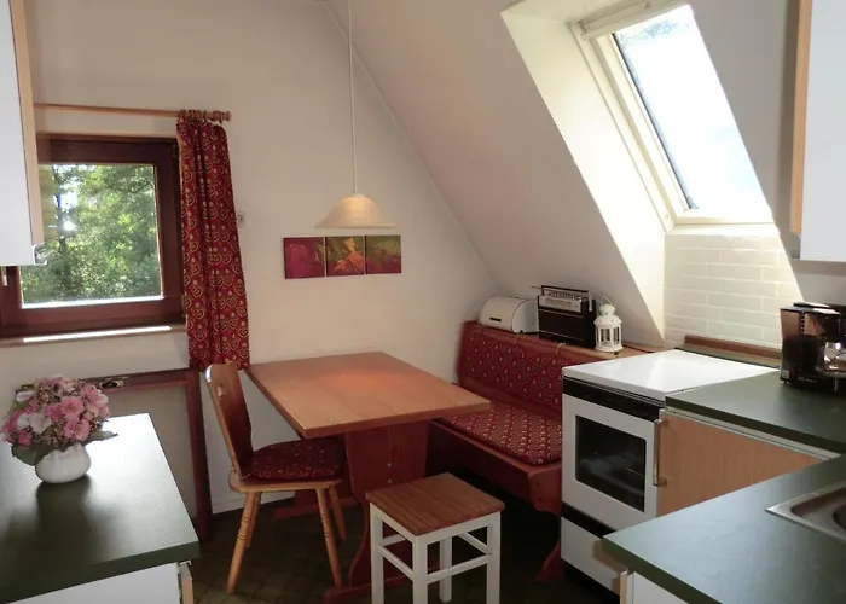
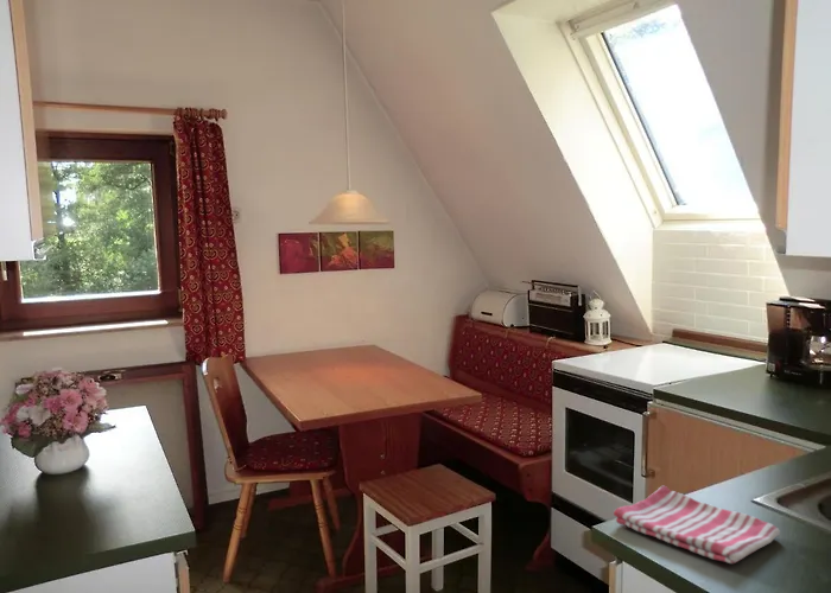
+ dish towel (693, 522)
